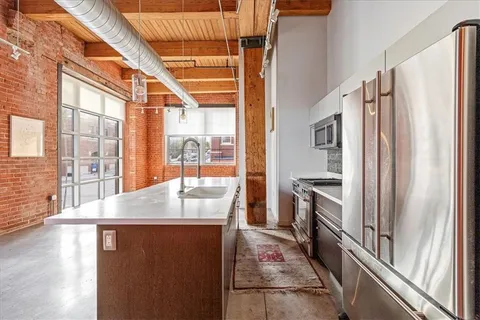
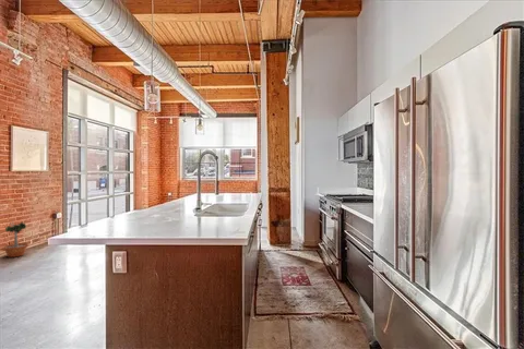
+ potted tree (15, 238)
